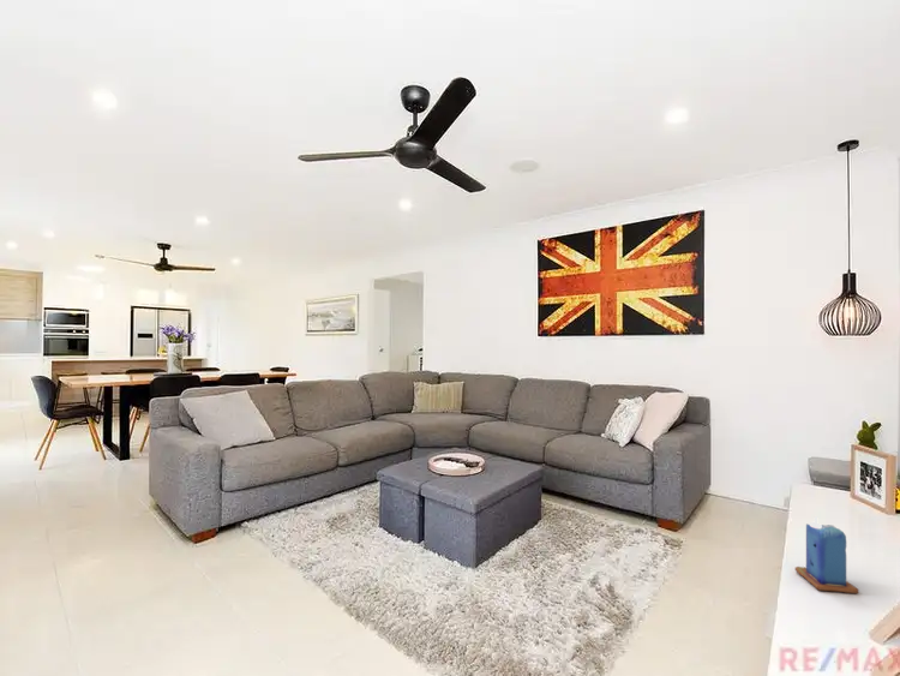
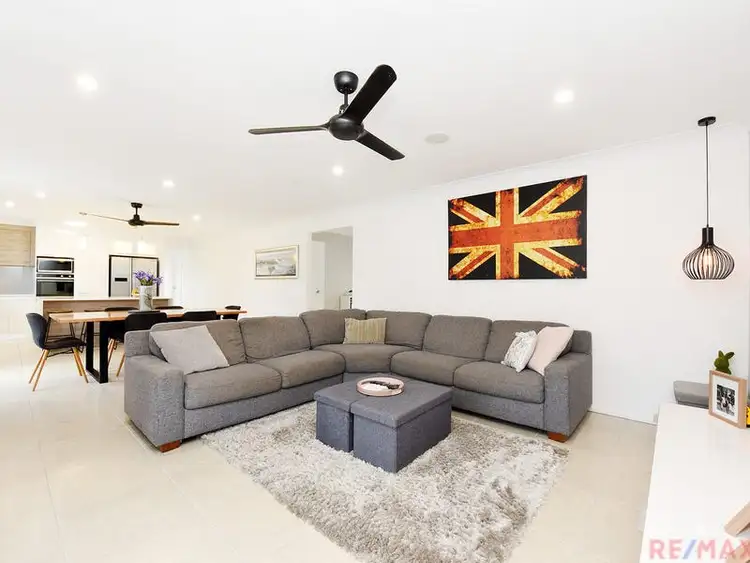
- candle (824, 550)
